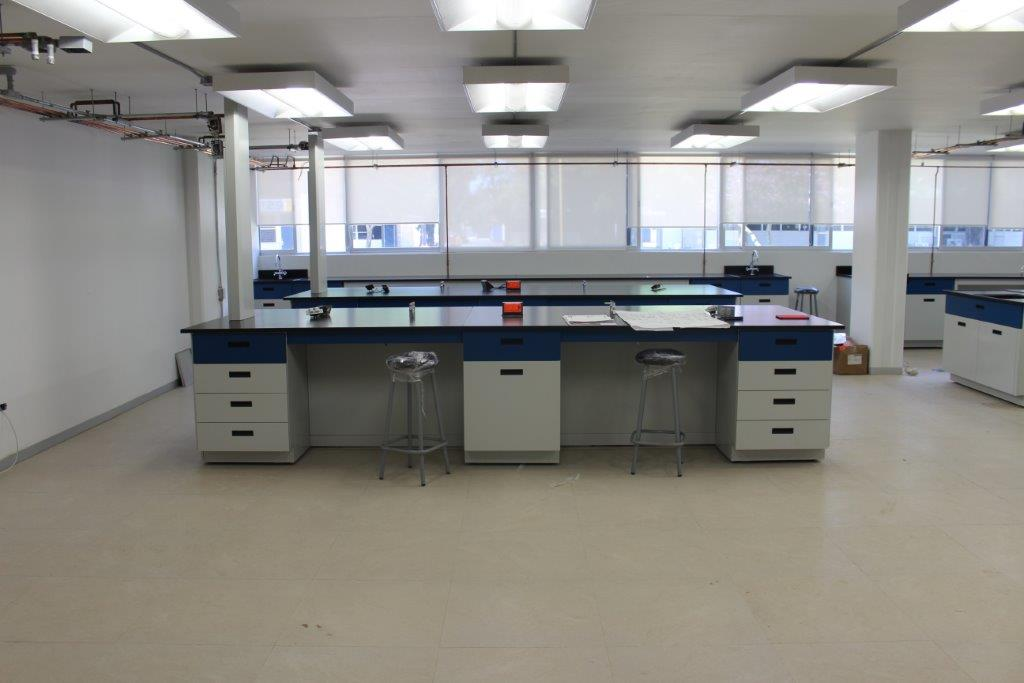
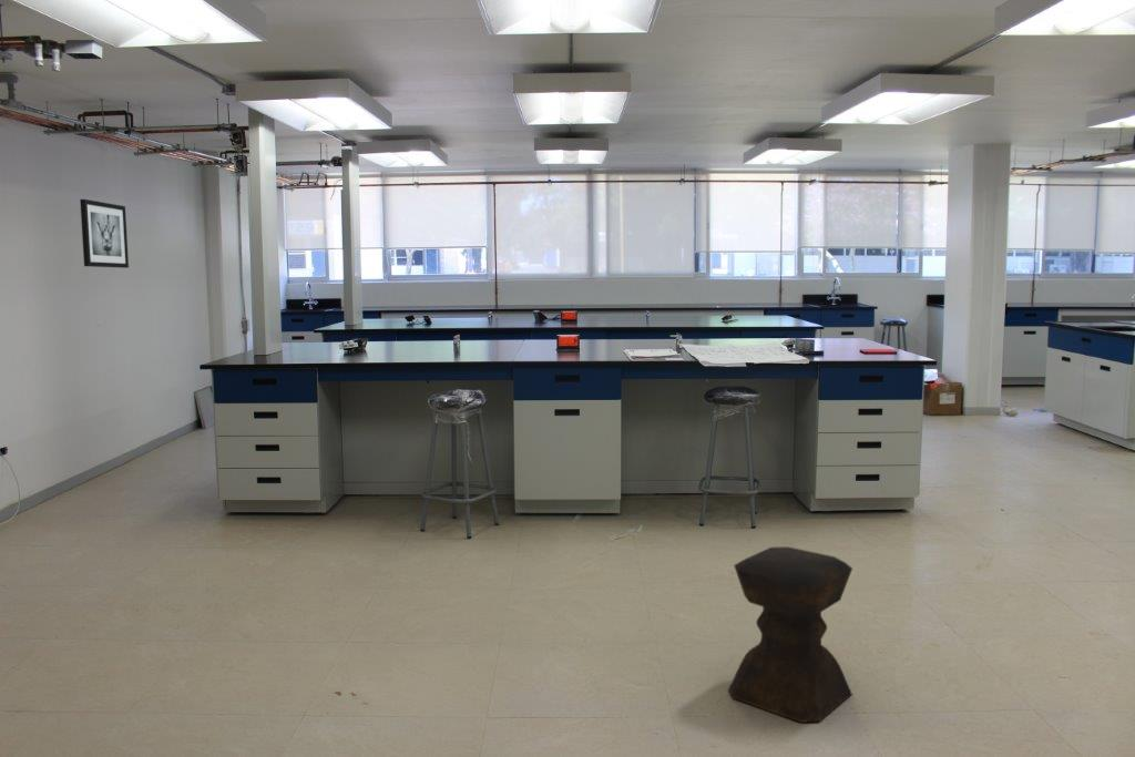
+ wall art (105, 235)
+ stool (791, 626)
